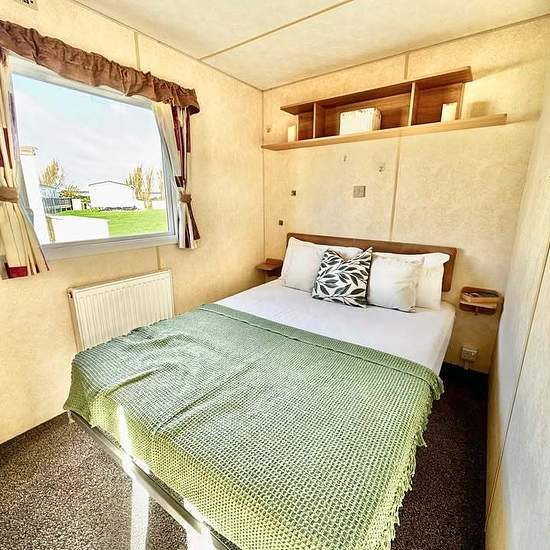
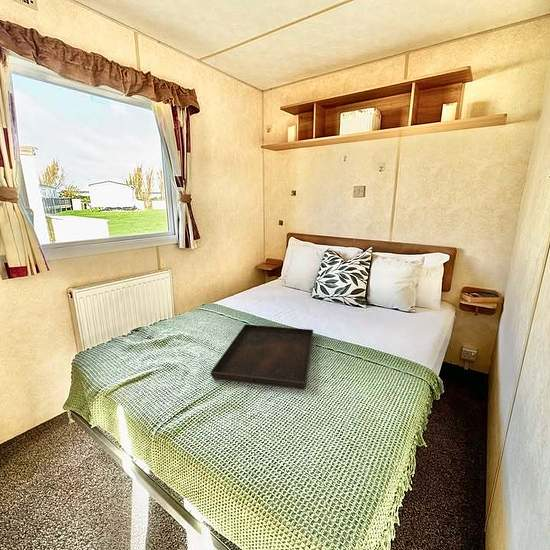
+ serving tray (269, 350)
